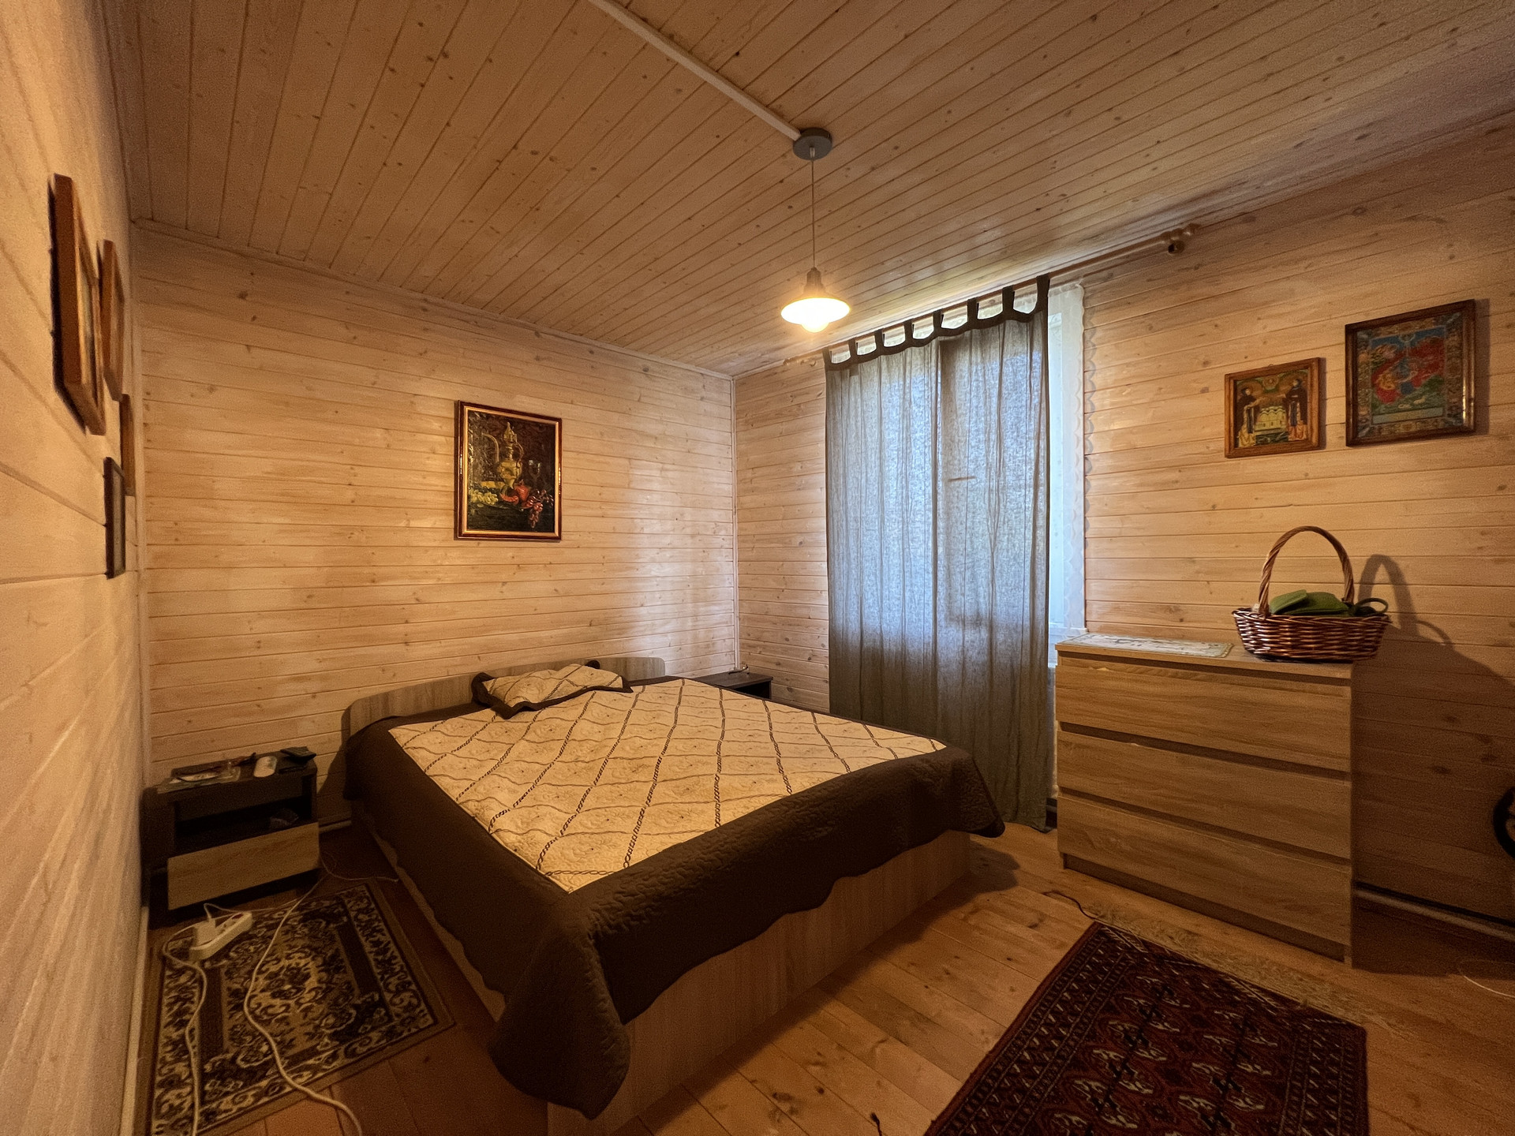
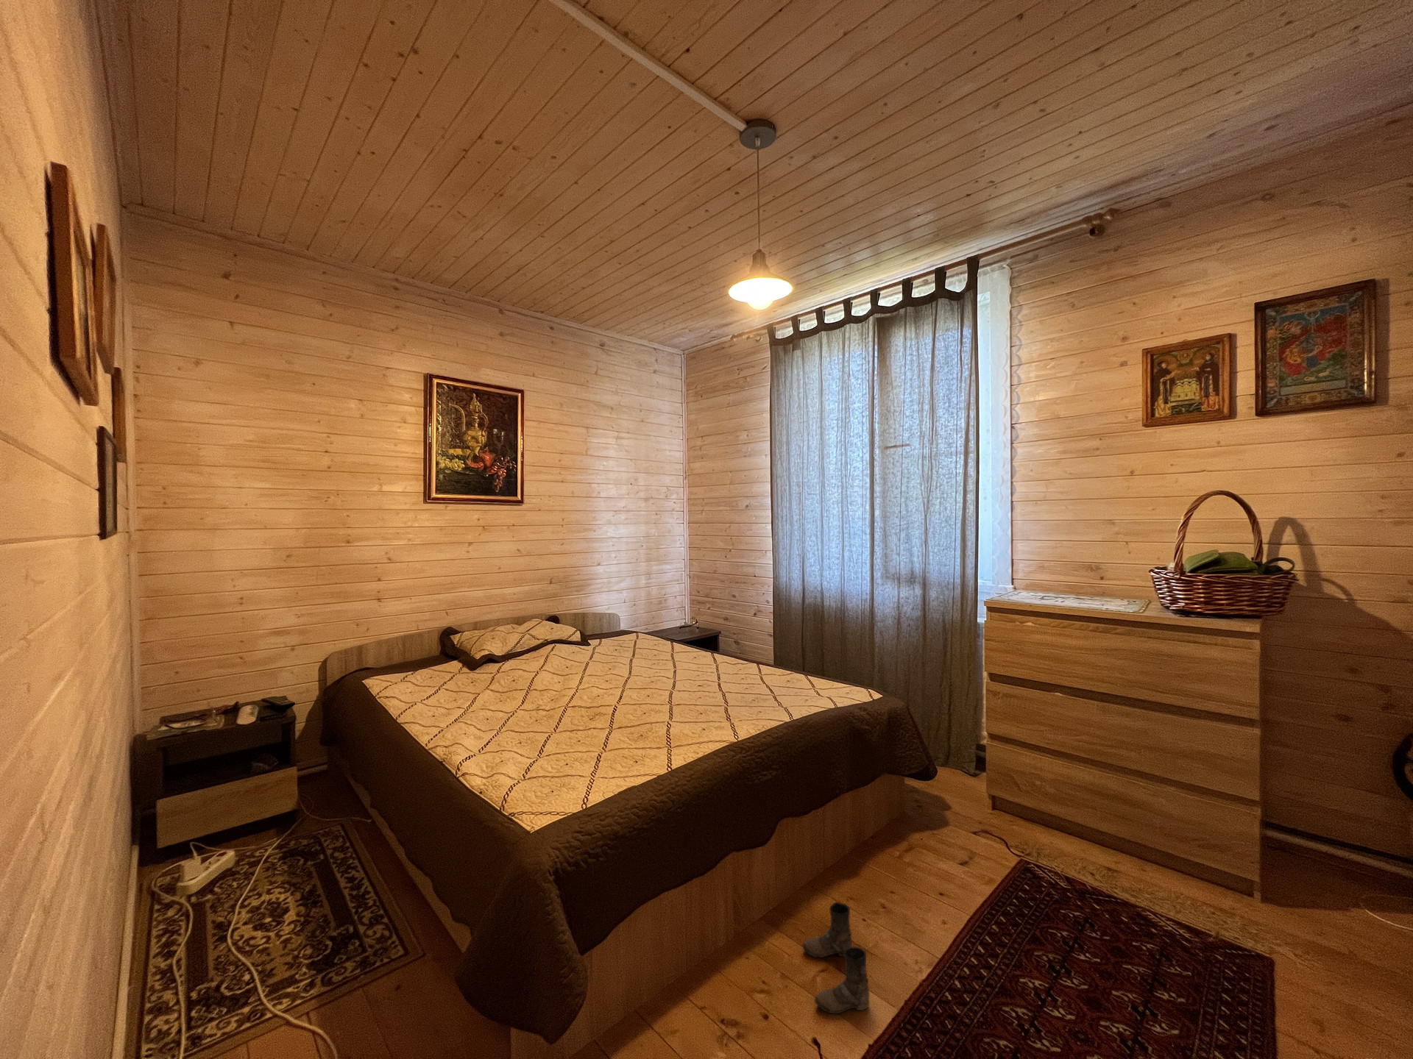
+ boots (833, 953)
